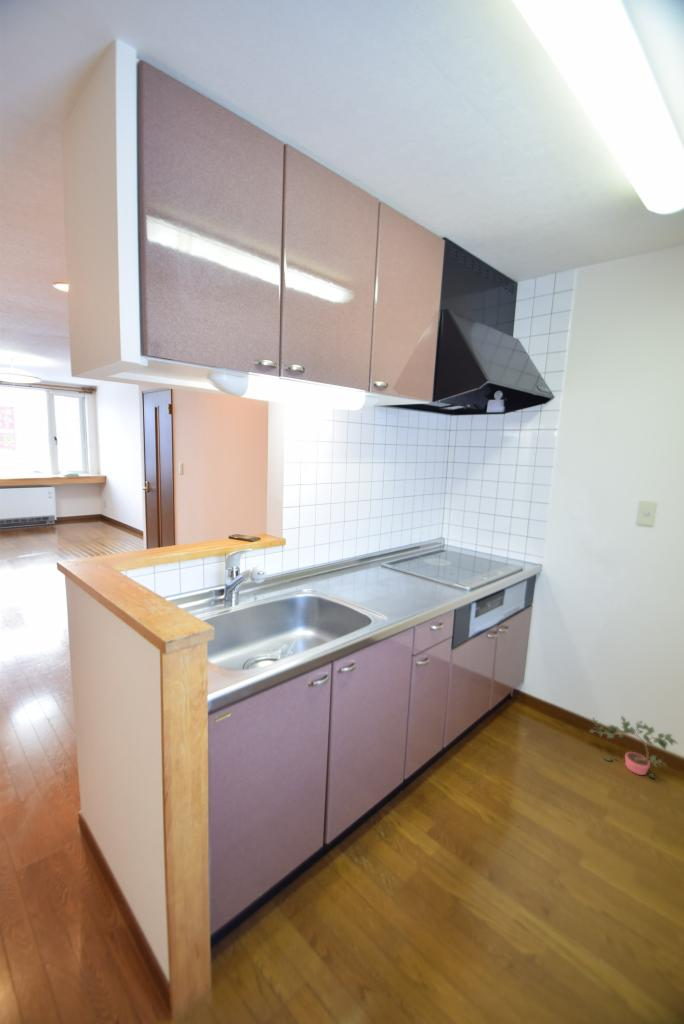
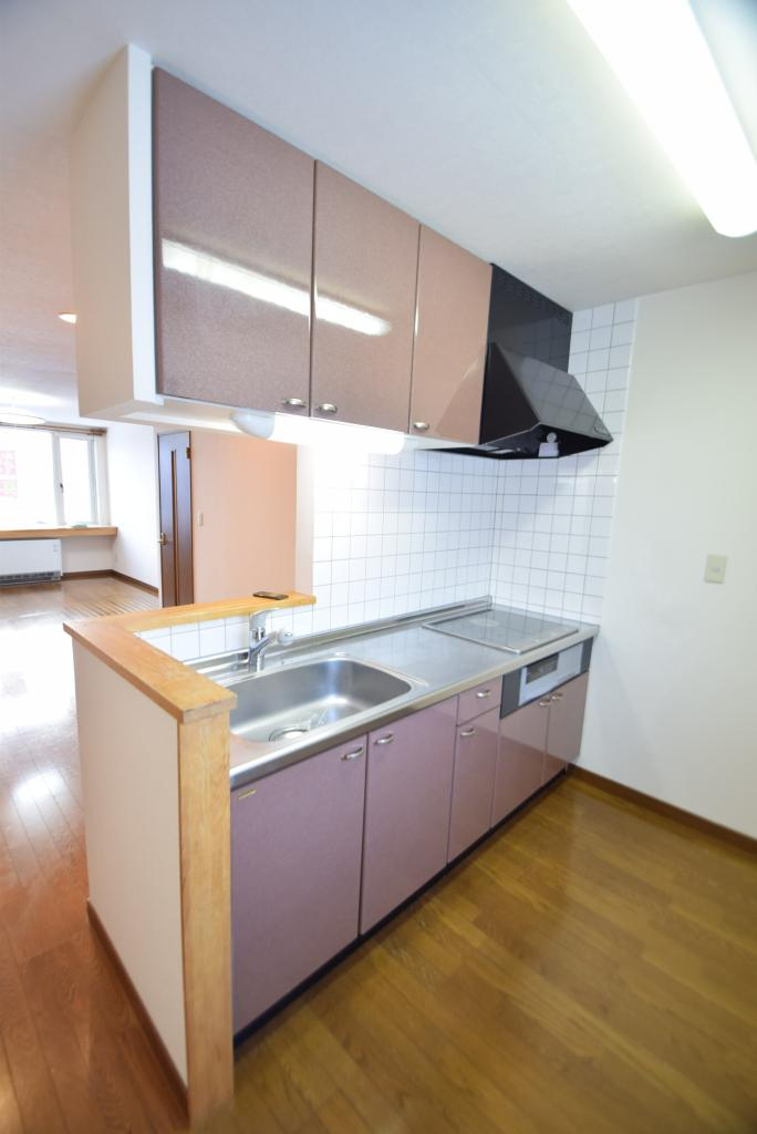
- potted plant (631, 734)
